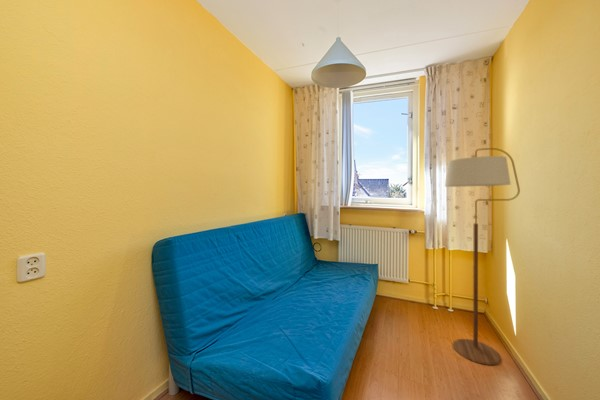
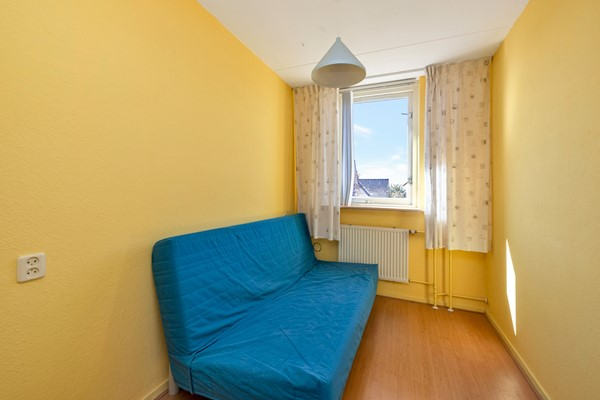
- floor lamp (477, 251)
